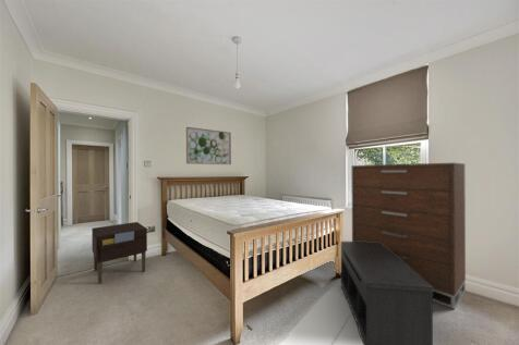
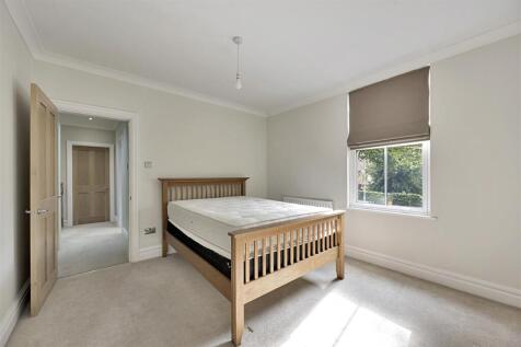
- dresser (402, 222)
- nightstand (119, 249)
- wall art (209, 147)
- bench (375, 286)
